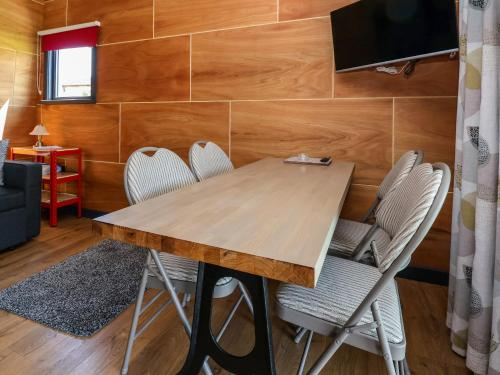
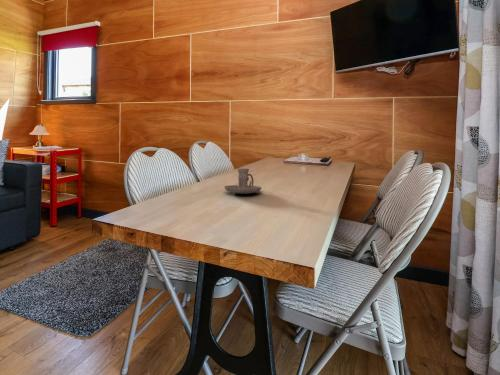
+ candle holder (244, 180)
